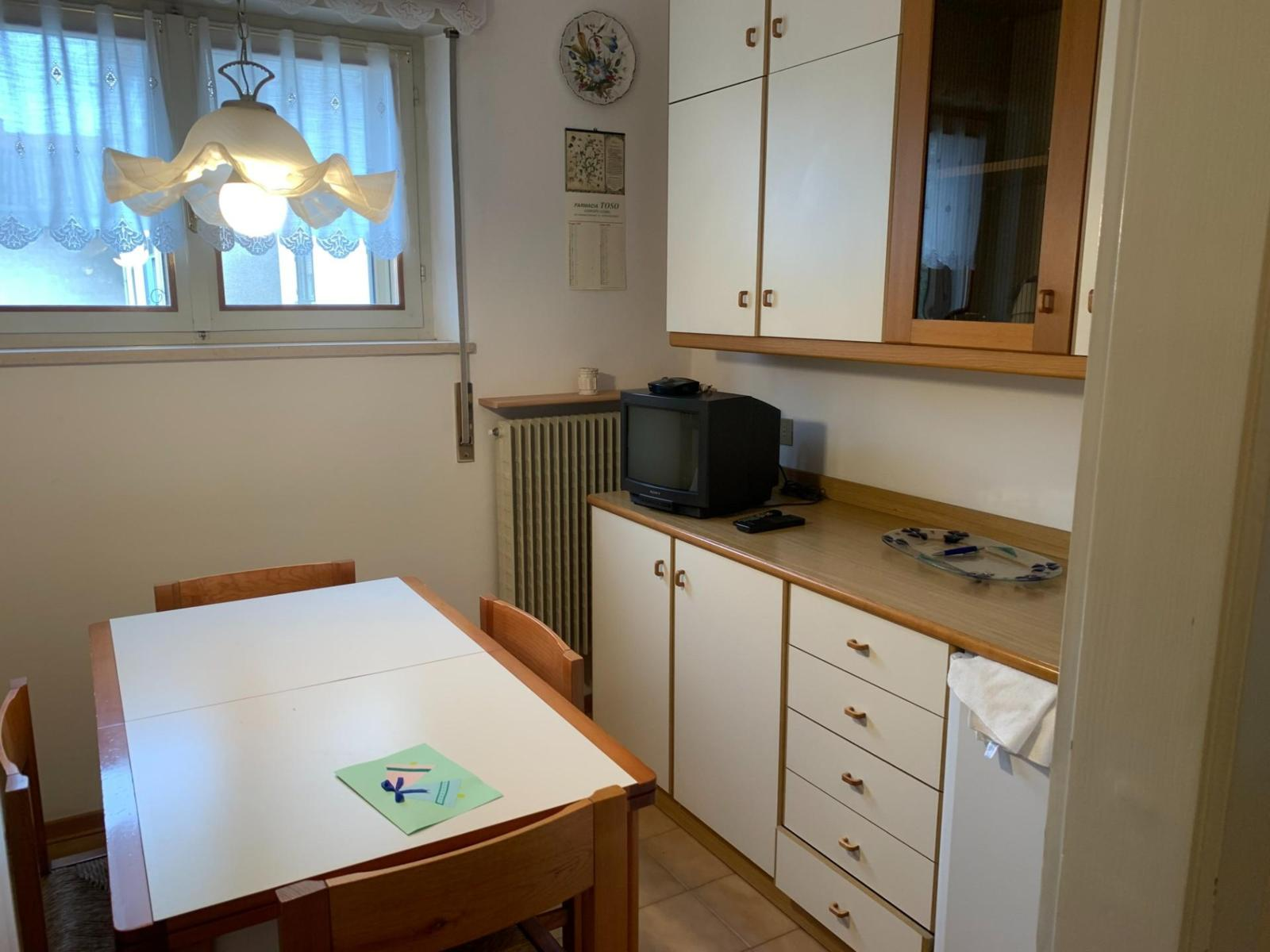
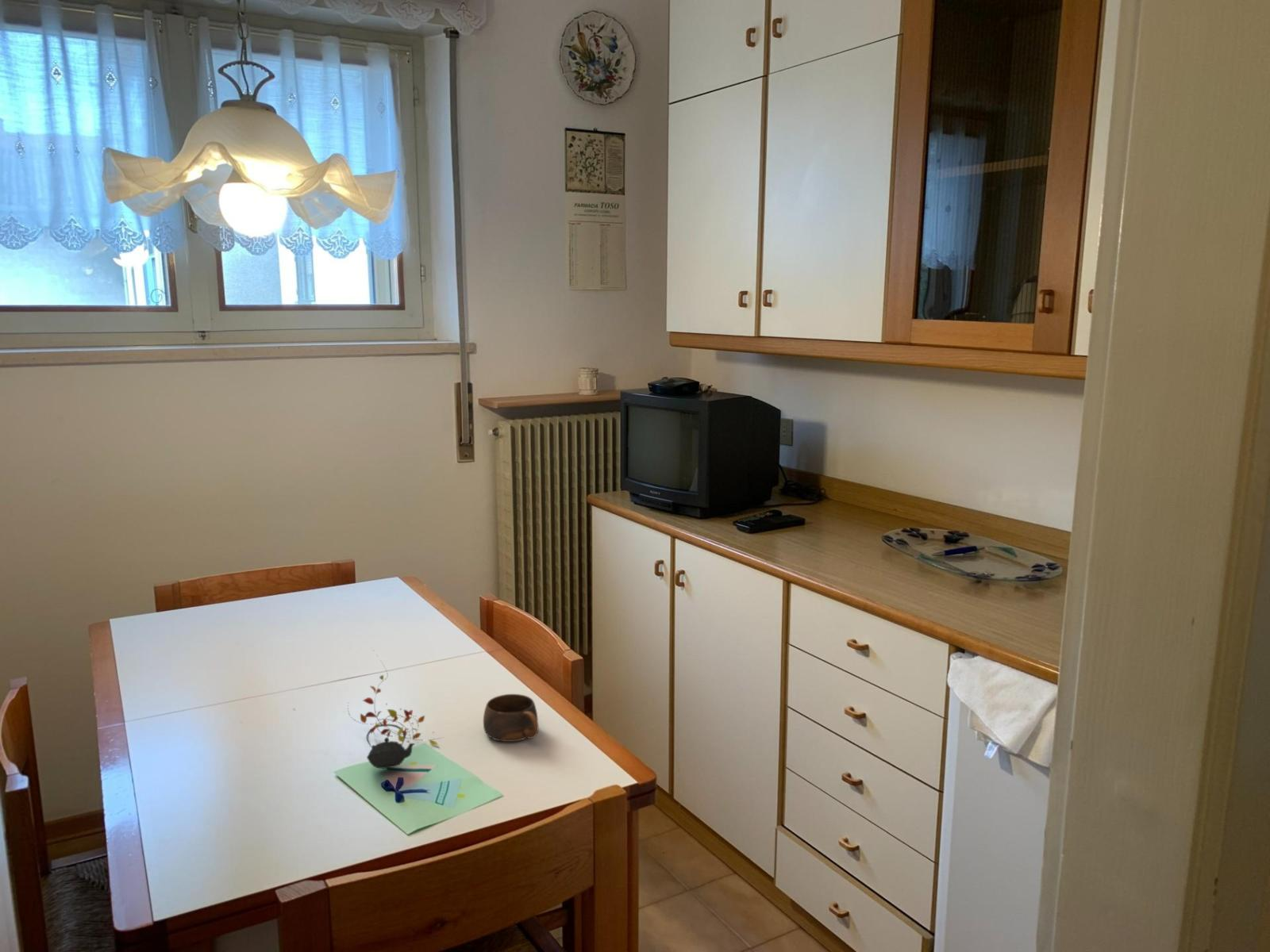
+ cup (514, 720)
+ teapot (387, 704)
